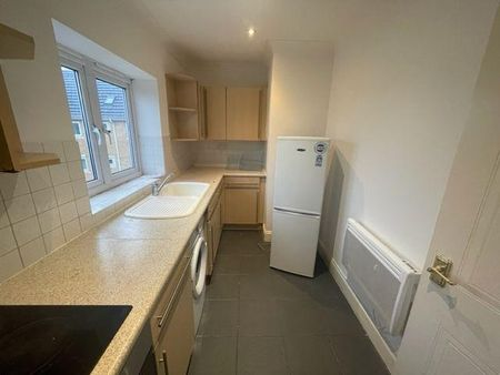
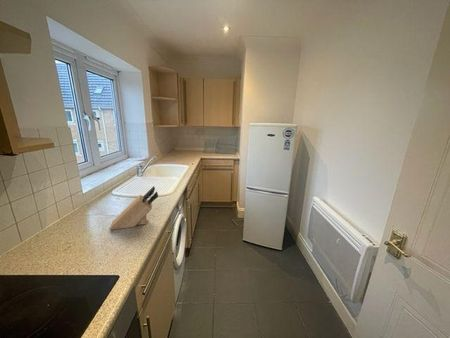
+ knife block (134, 206)
